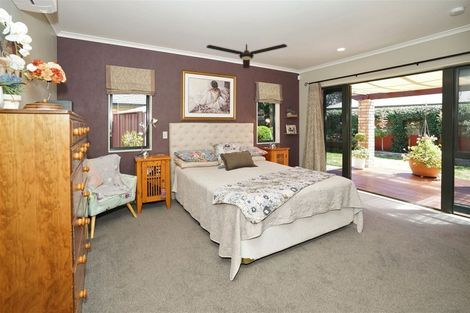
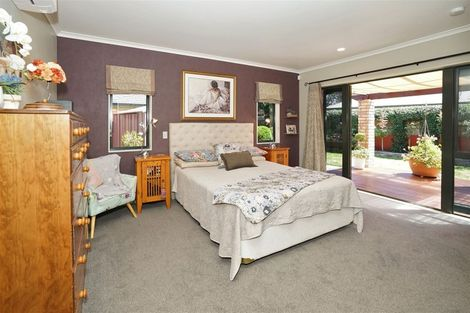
- ceiling fan (246, 55)
